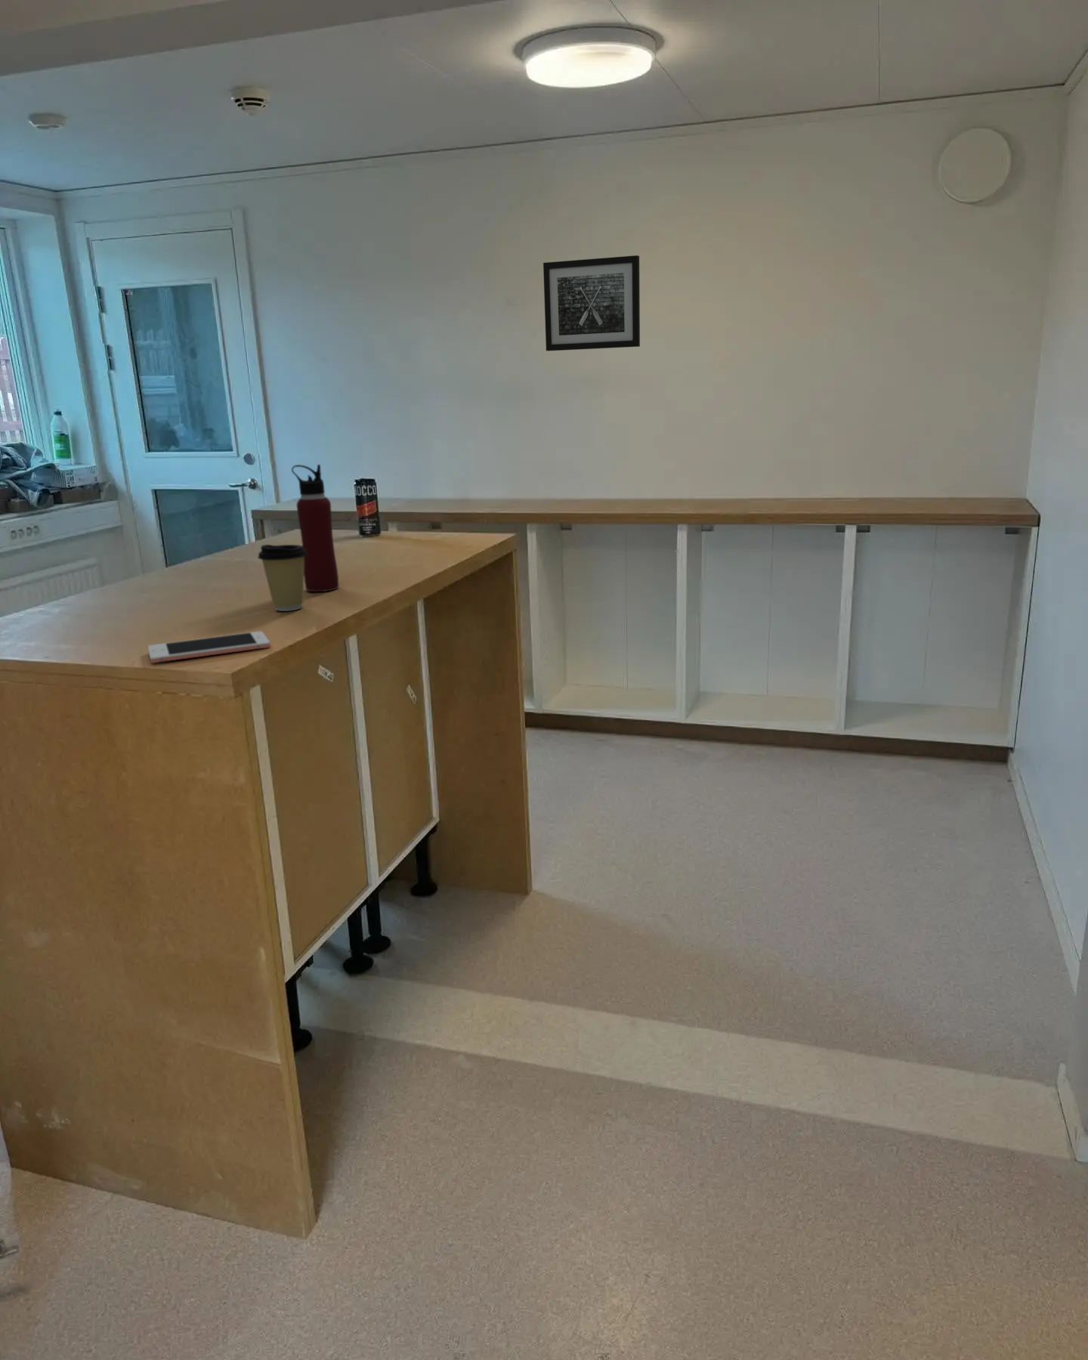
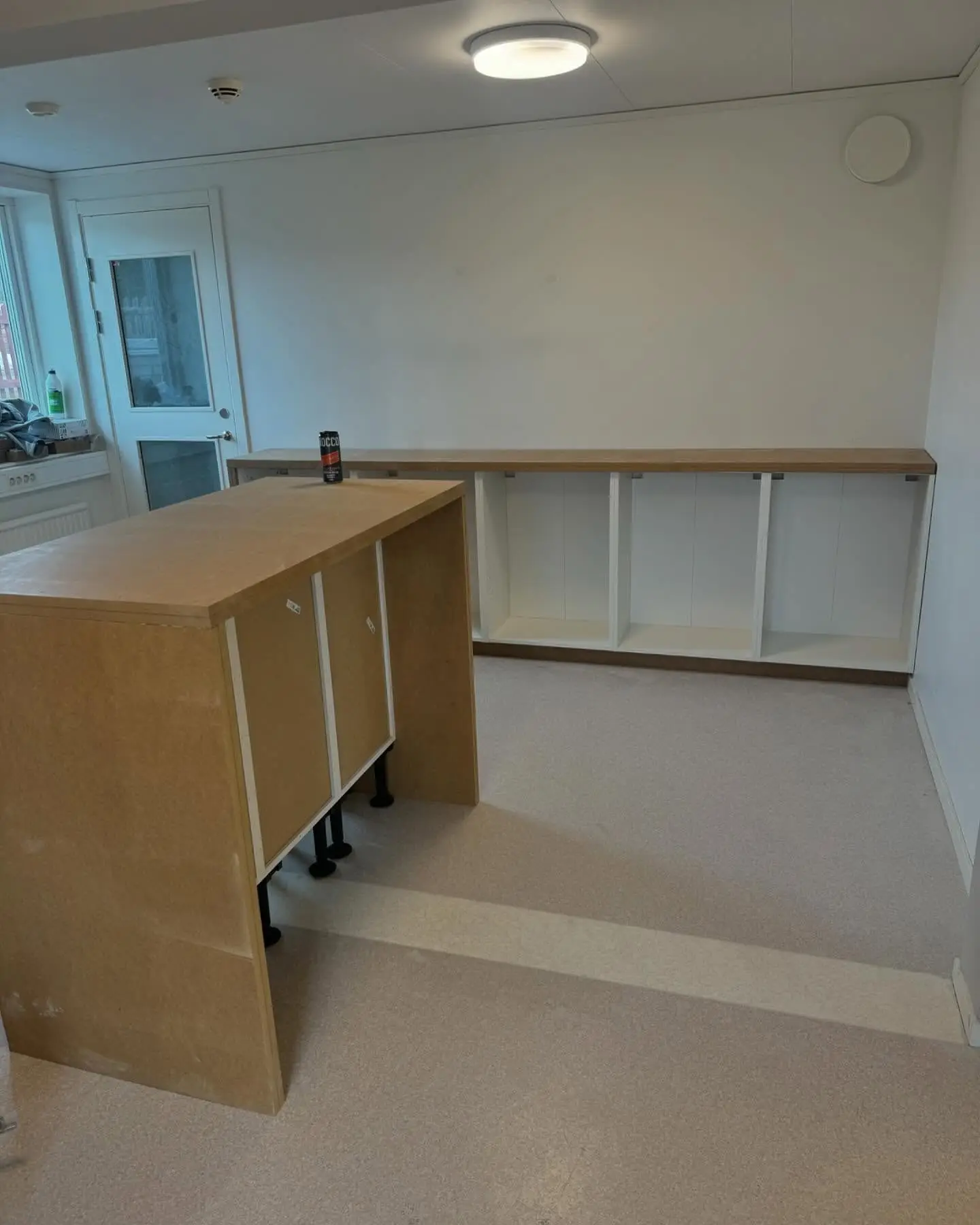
- wall art (591, 304)
- coffee cup (285, 576)
- cell phone (209, 646)
- water bottle (315, 527)
